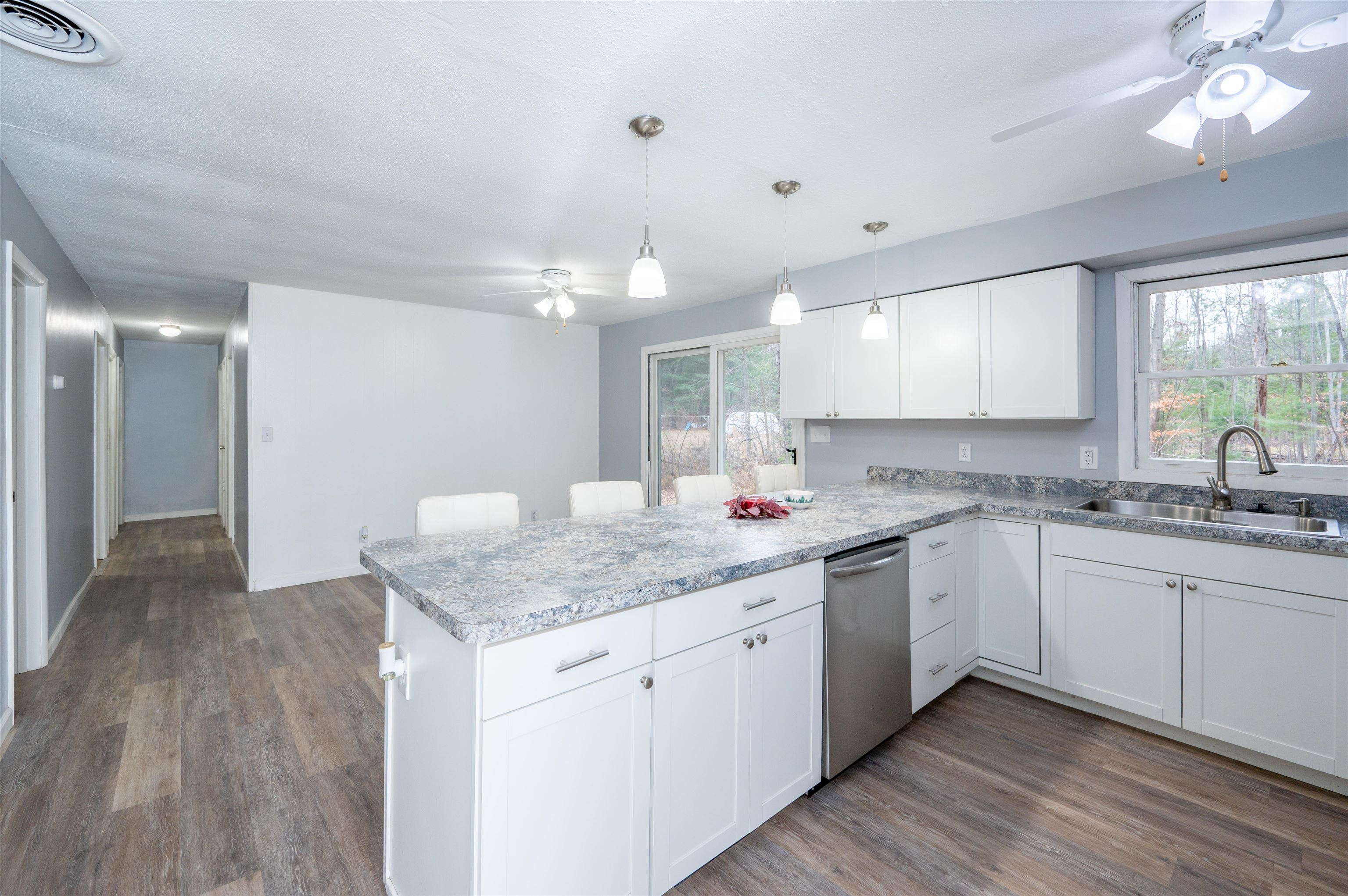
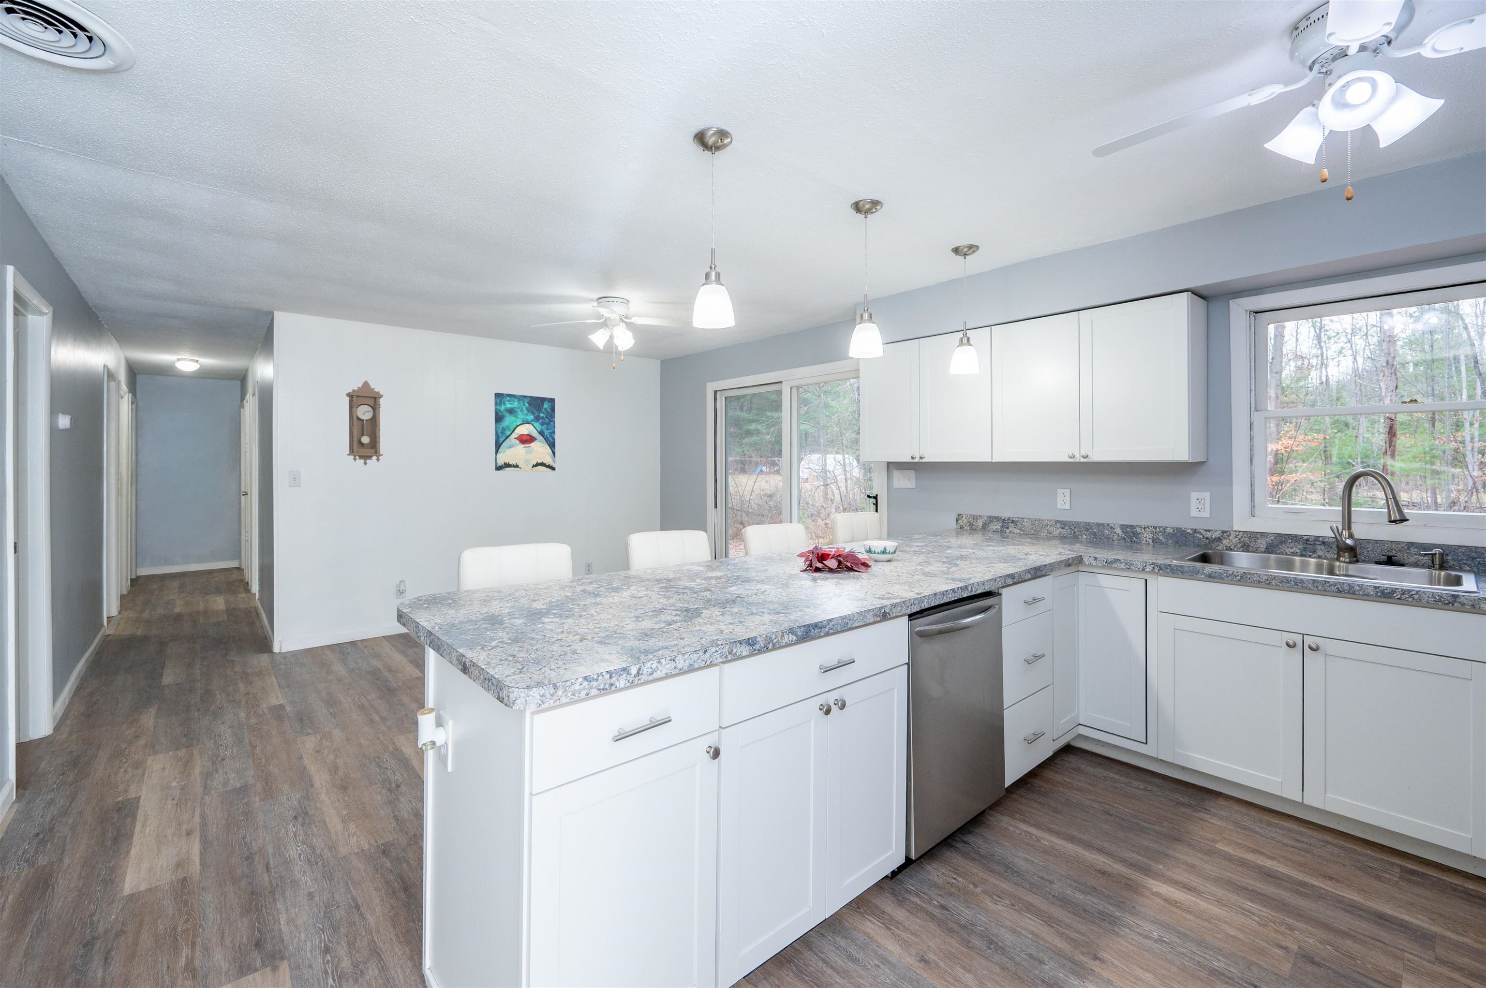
+ wall art (526, 433)
+ pendulum clock (365, 423)
